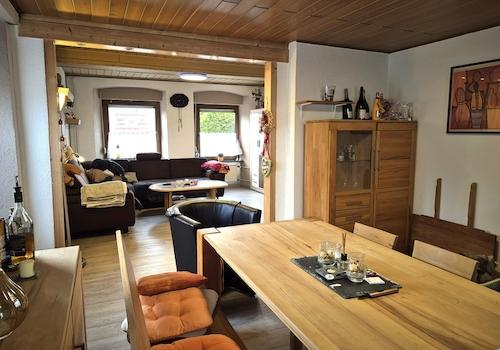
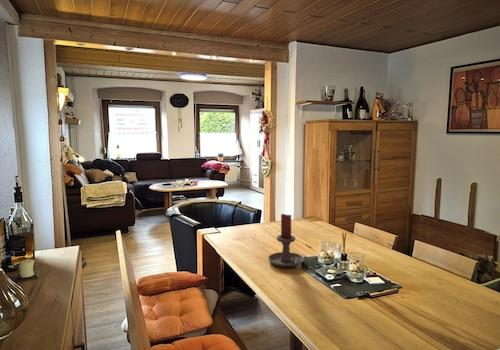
+ candle holder (288, 239)
